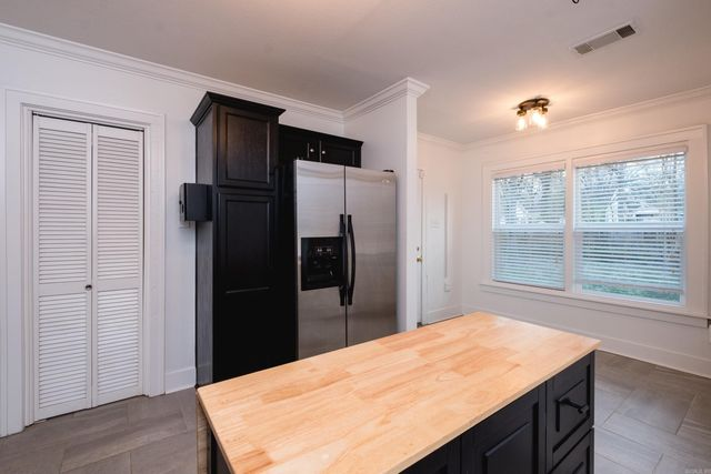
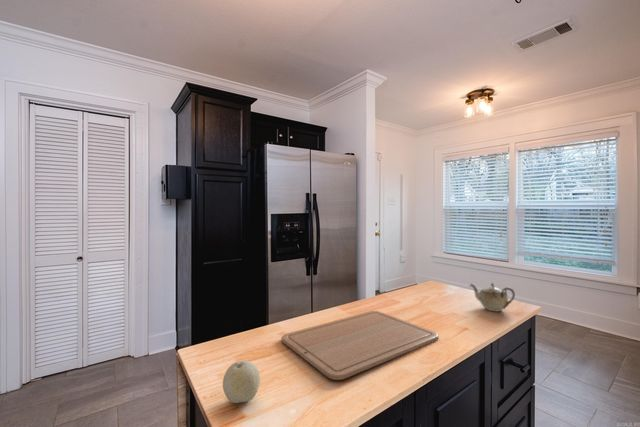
+ chopping board (360, 336)
+ teapot (490, 295)
+ fruit (241, 381)
